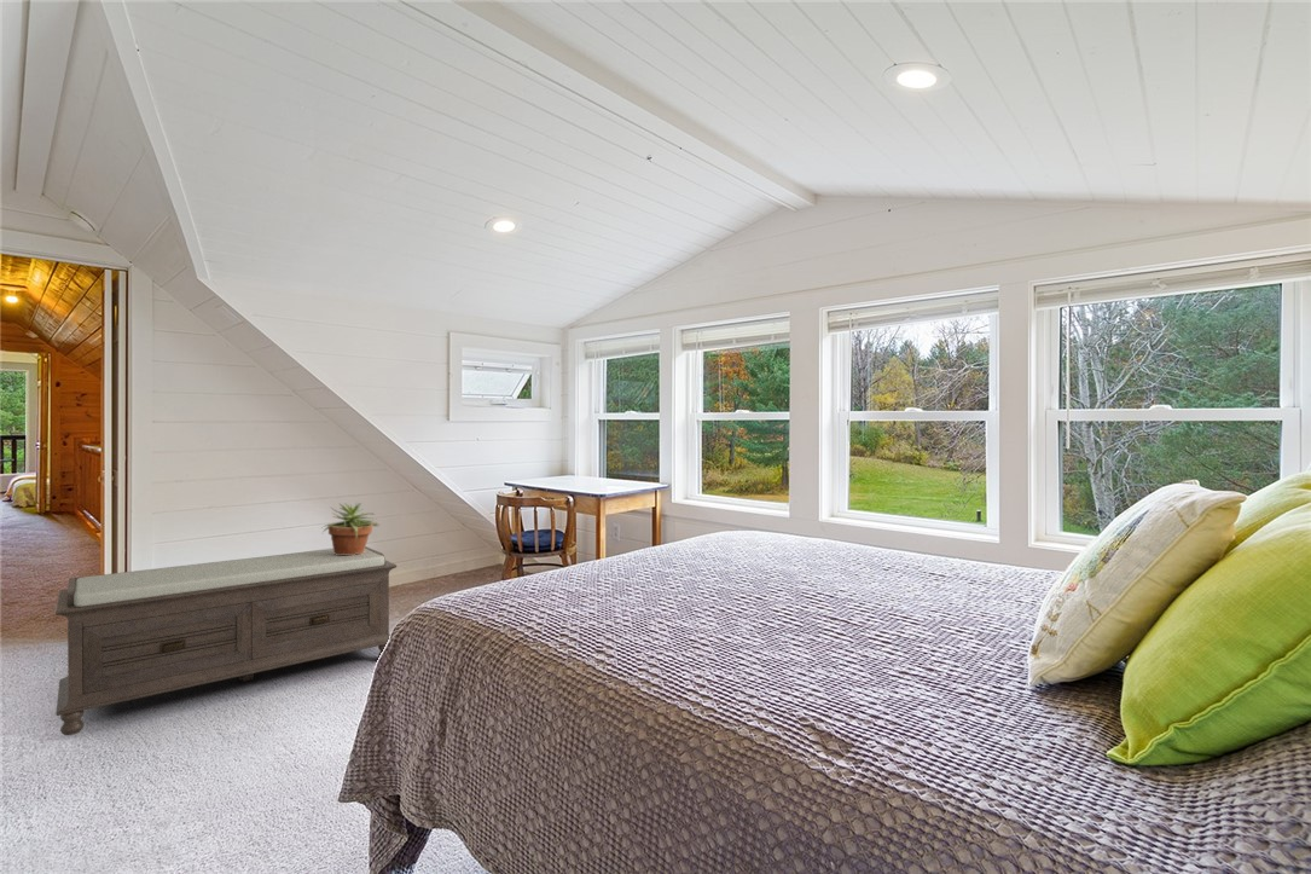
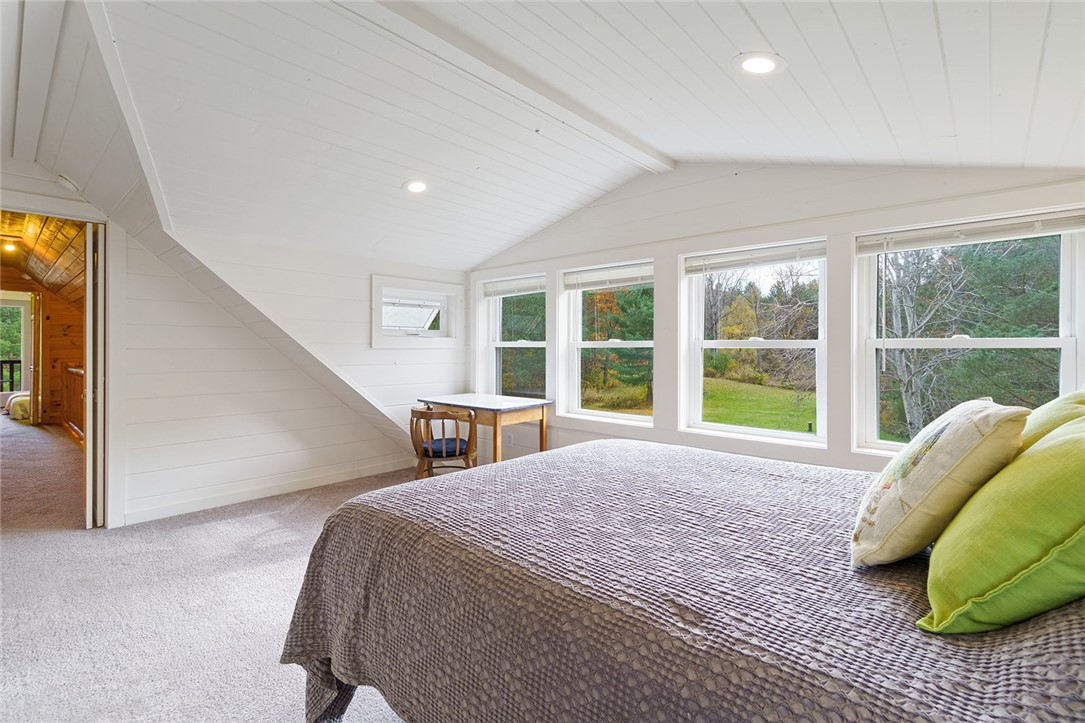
- potted plant (347, 527)
- bench (243, 623)
